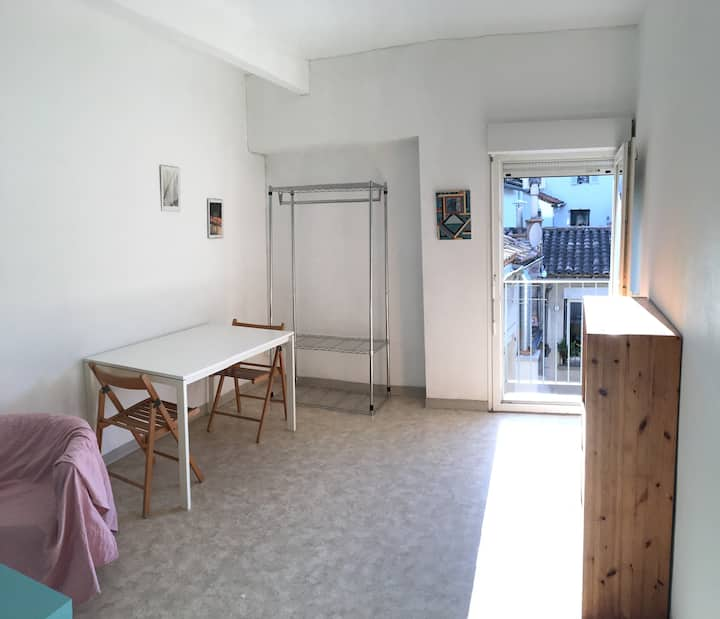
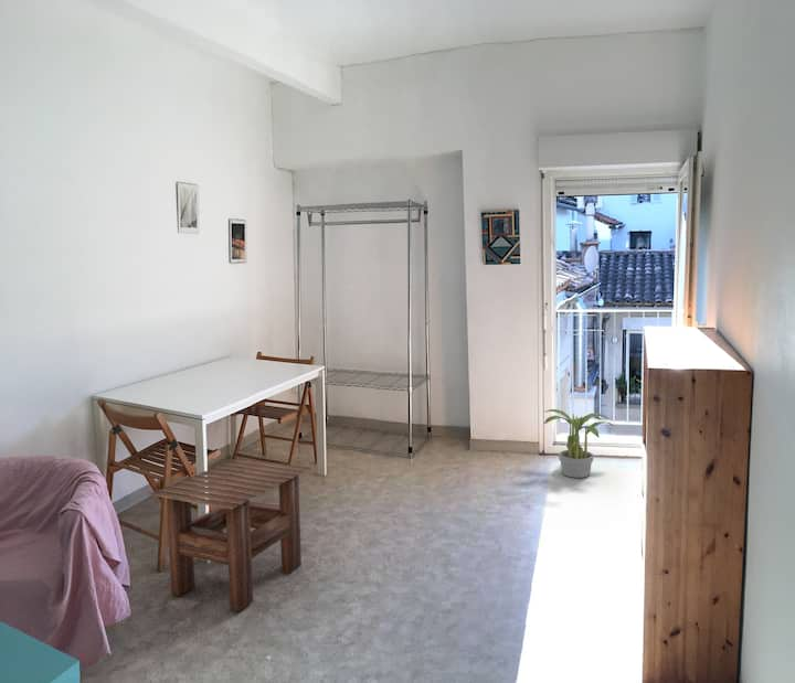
+ potted plant (576, 442)
+ side table (236, 530)
